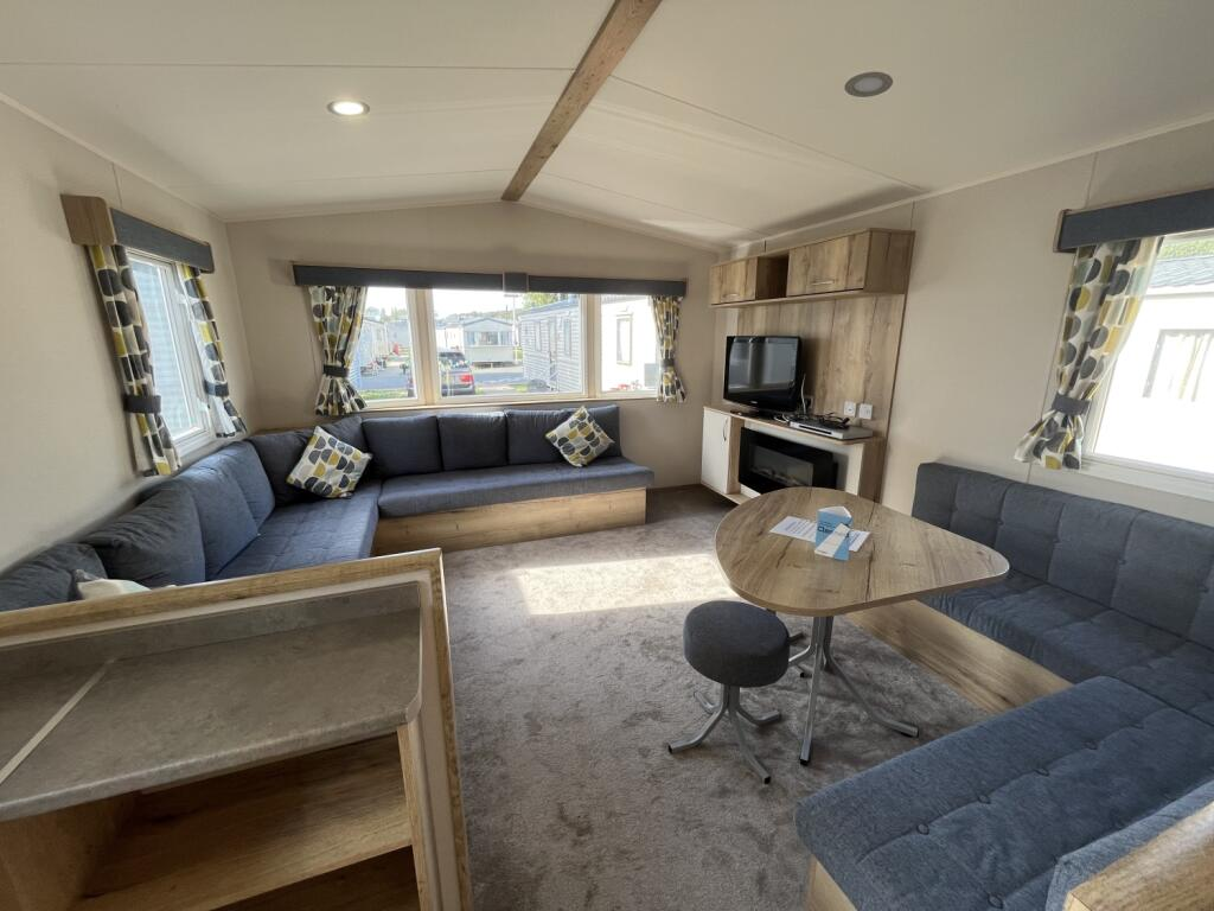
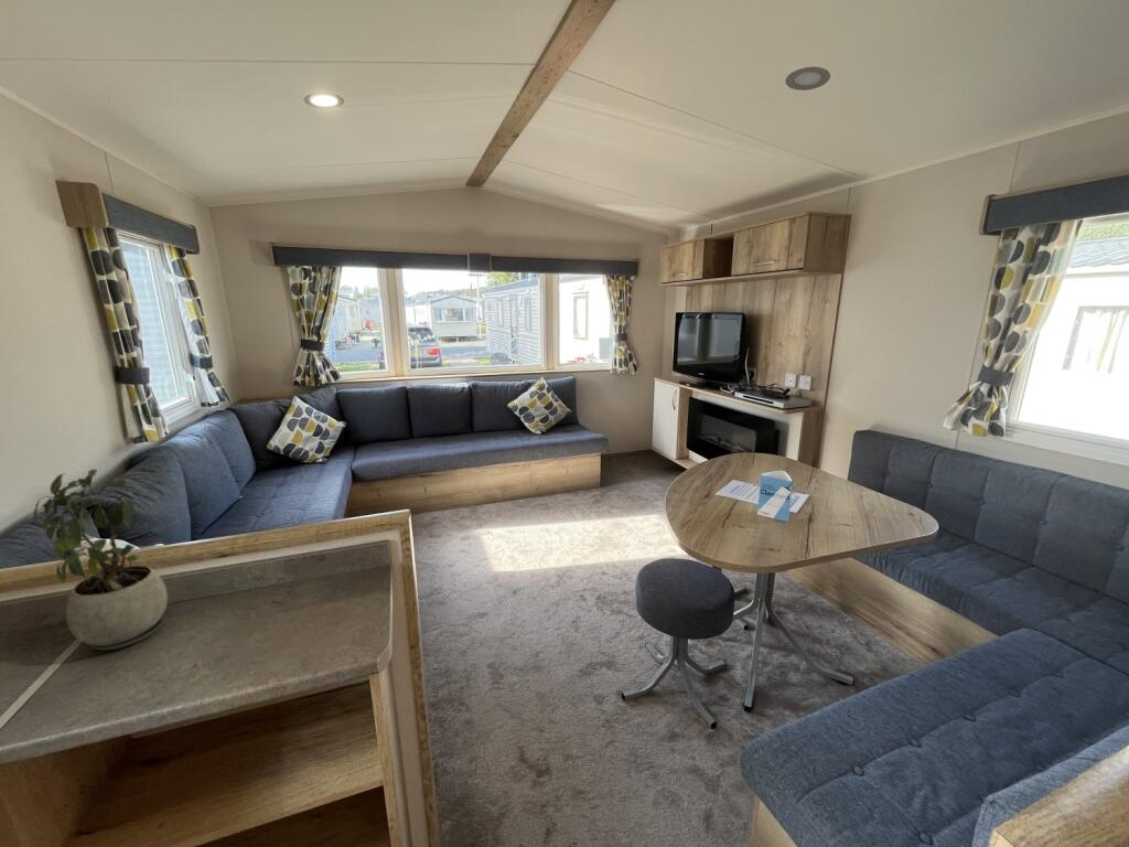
+ potted plant (101, 564)
